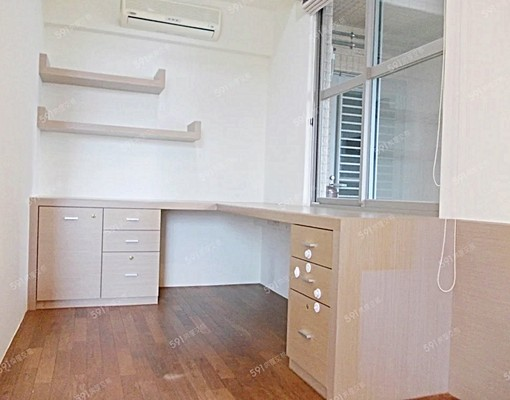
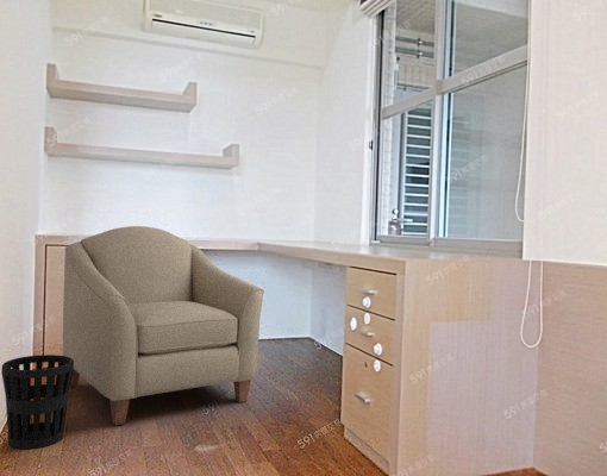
+ chair (159, 309)
+ wastebasket (37, 400)
